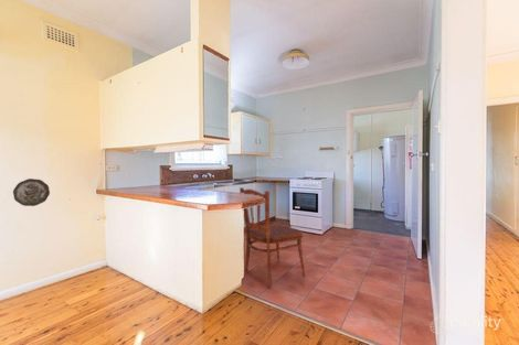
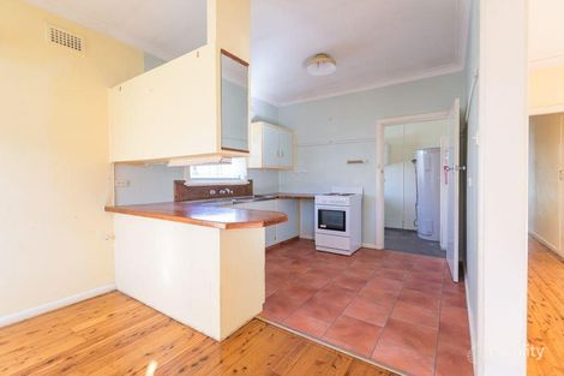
- decorative plate (31, 192)
- dining chair (272, 230)
